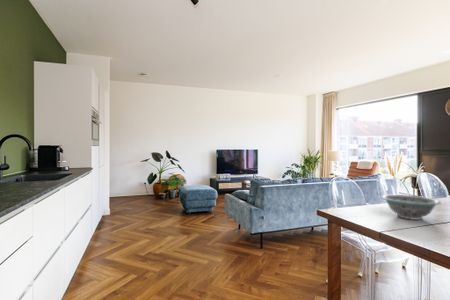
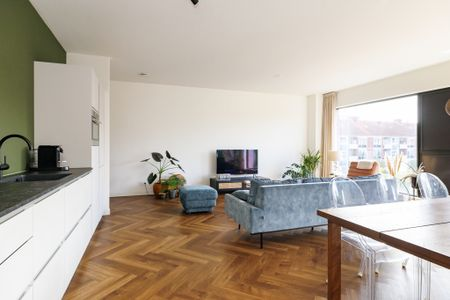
- decorative bowl (409, 207)
